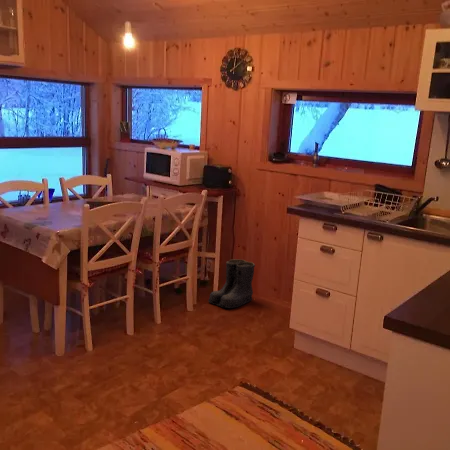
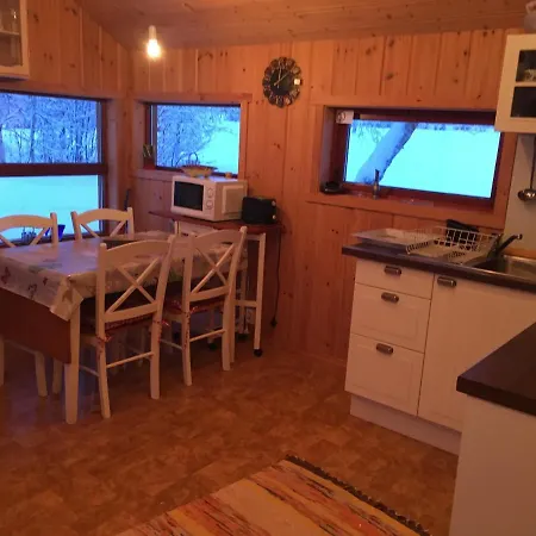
- boots (232, 282)
